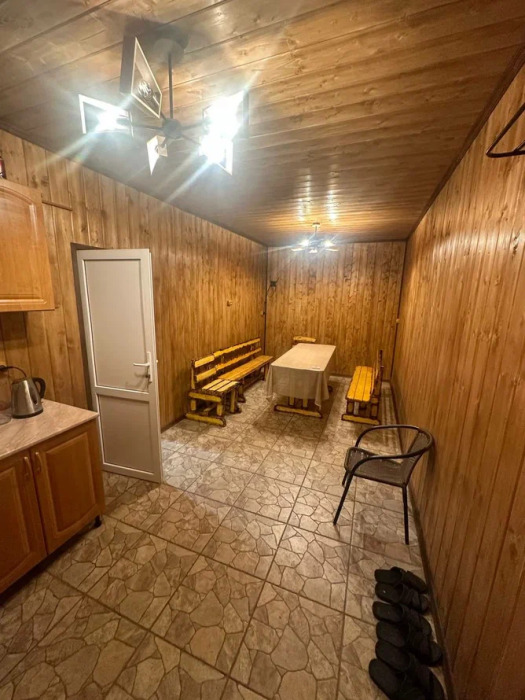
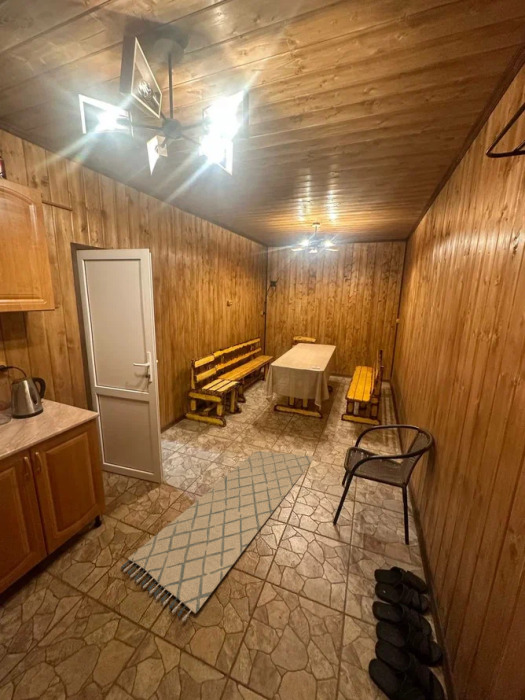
+ rug (256, 483)
